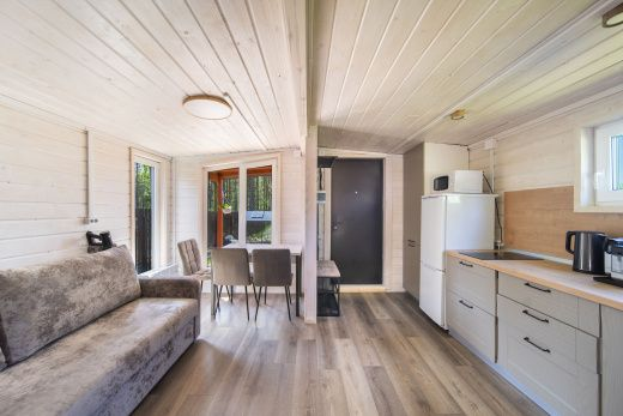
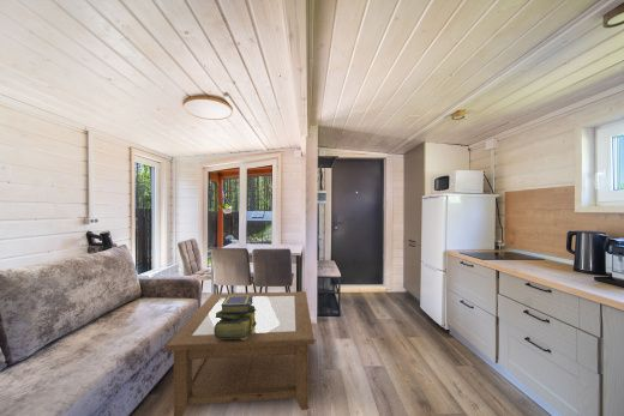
+ stack of books (236, 314)
+ coffee table (252, 340)
